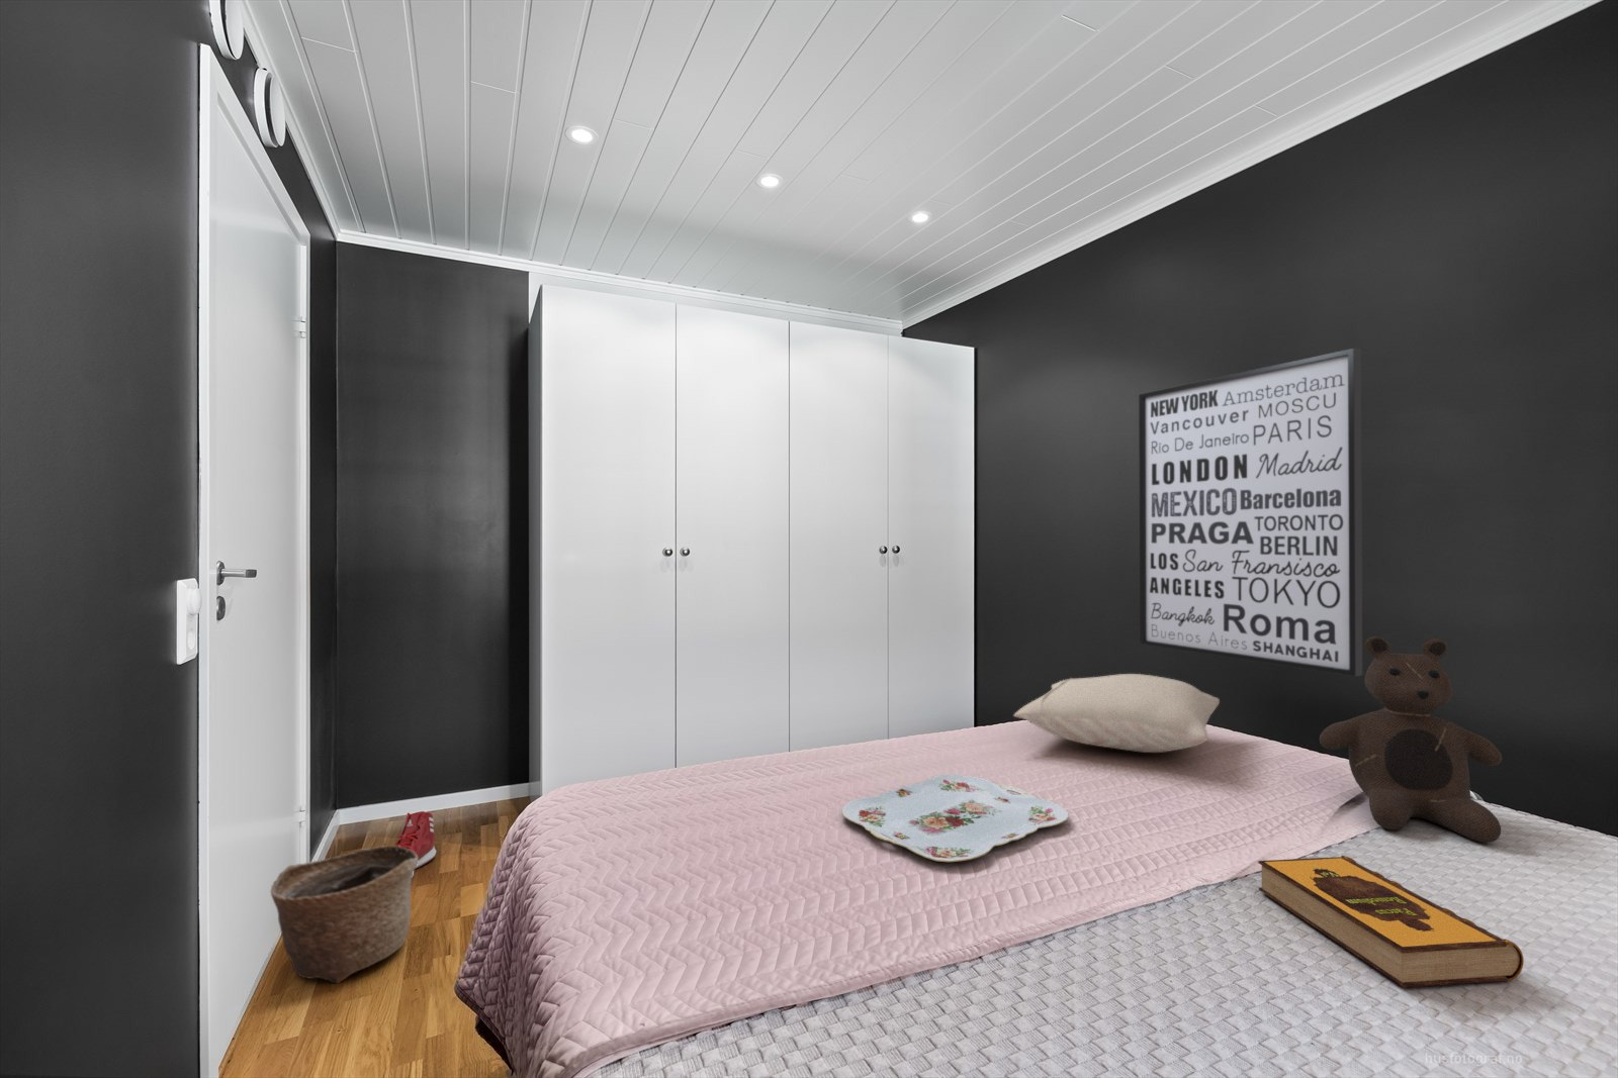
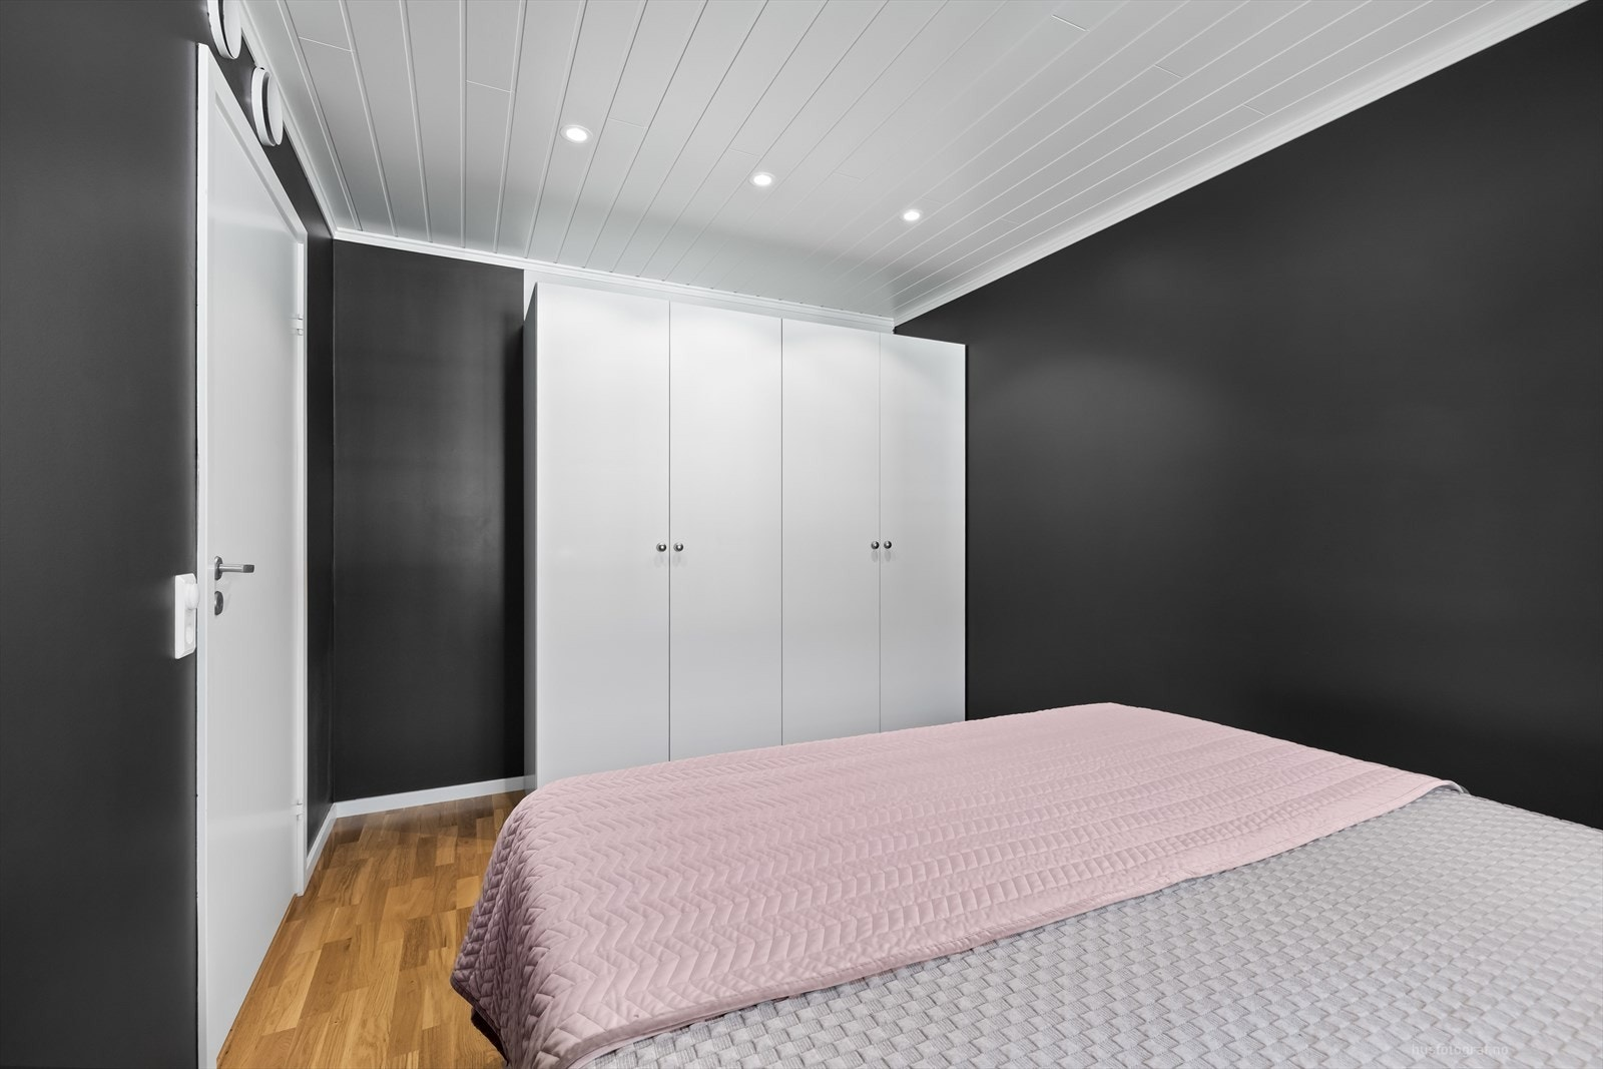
- wall art (1235, 515)
- sneaker (402, 846)
- basket (347, 907)
- pillow (1118, 709)
- teddy bear (1416, 729)
- hardback book (1376, 913)
- serving tray (953, 813)
